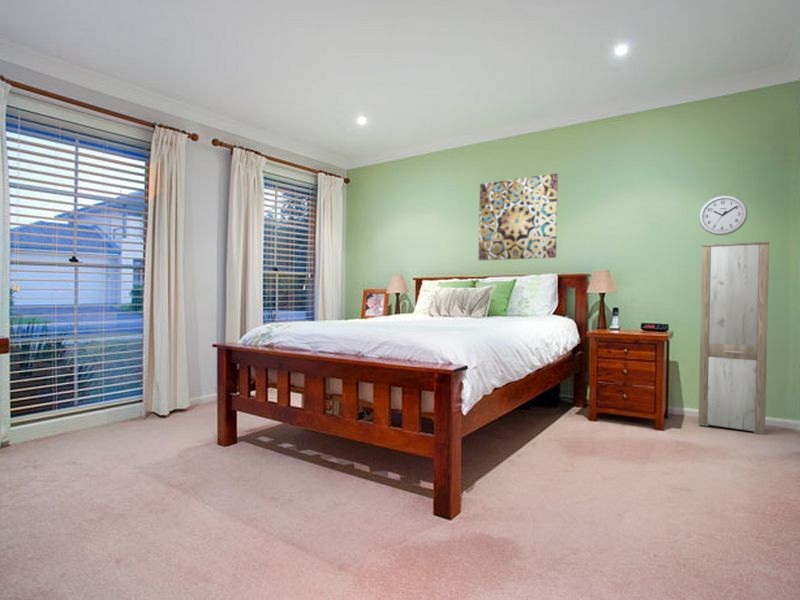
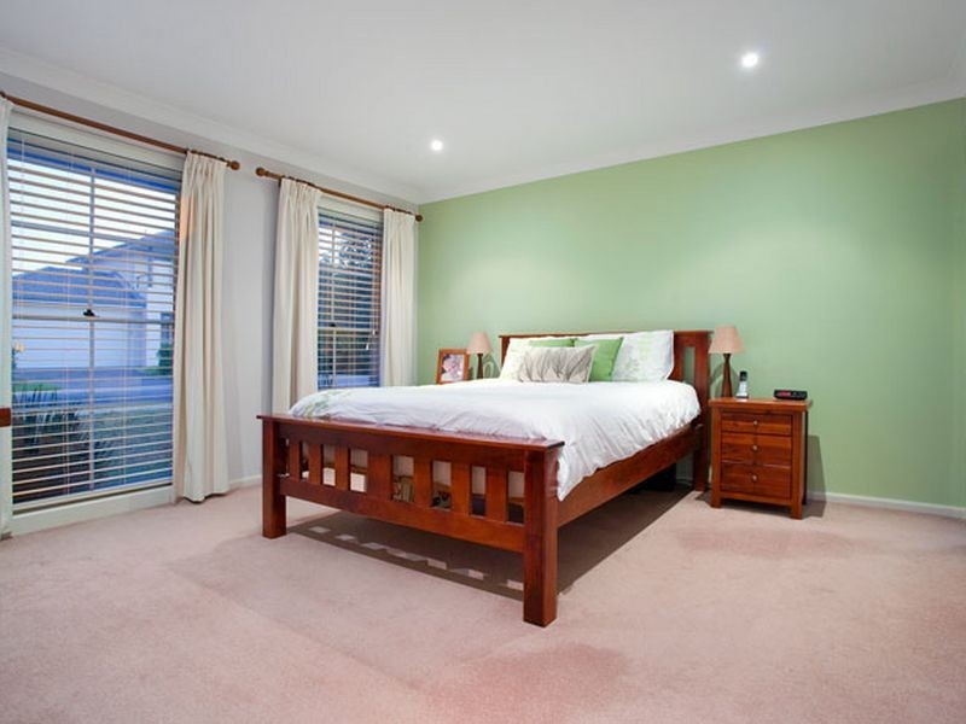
- wall clock (722, 215)
- wall art (516, 219)
- cabinet (731, 335)
